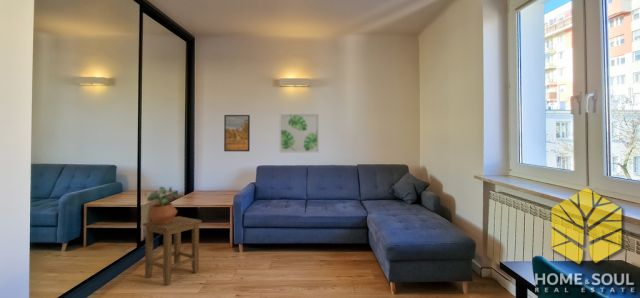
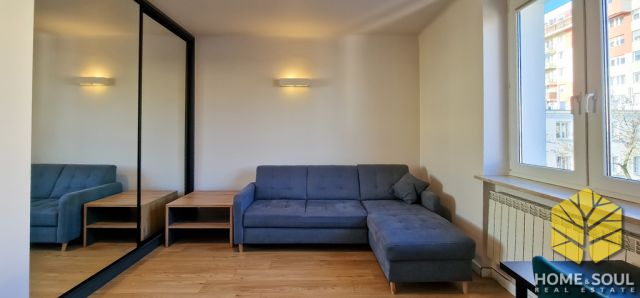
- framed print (237, 133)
- wall art (299, 133)
- stool (171, 247)
- potted plant (166, 204)
